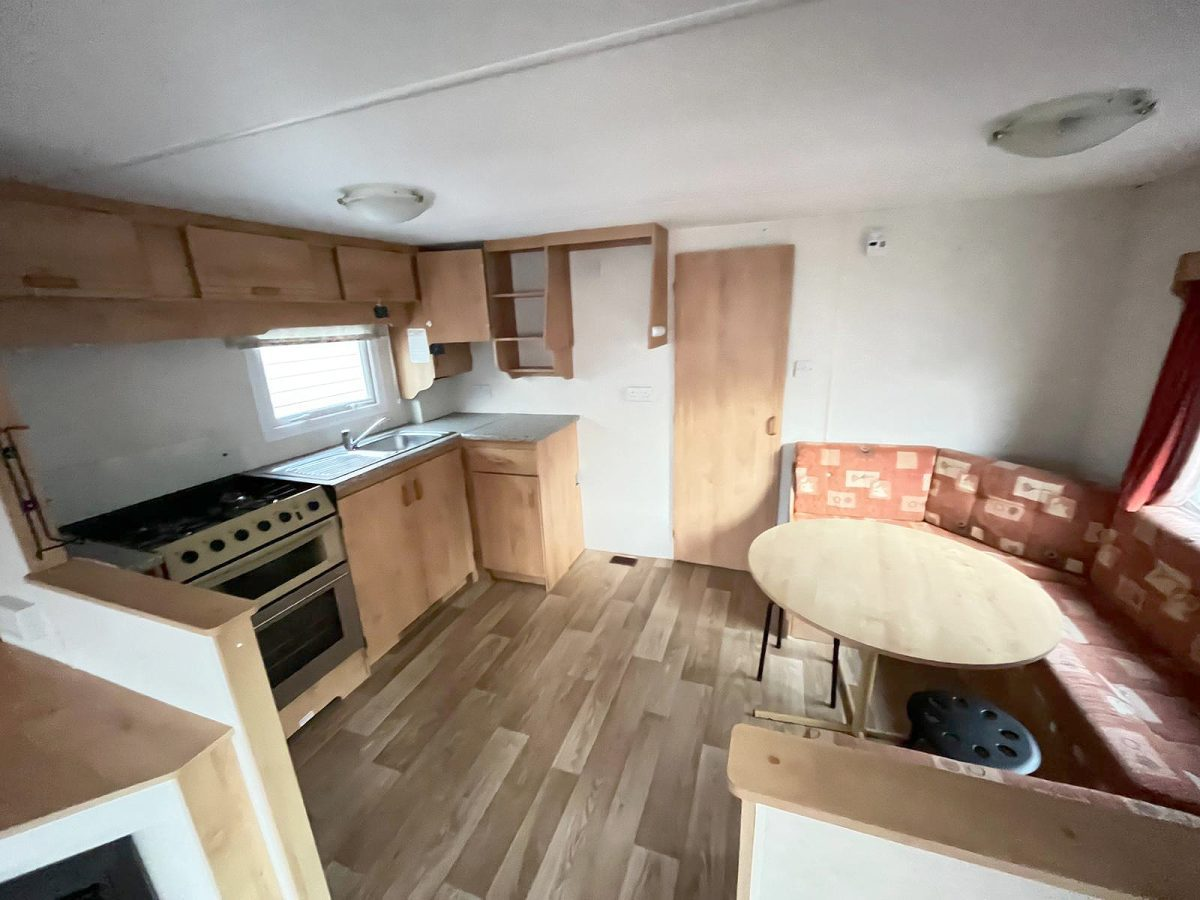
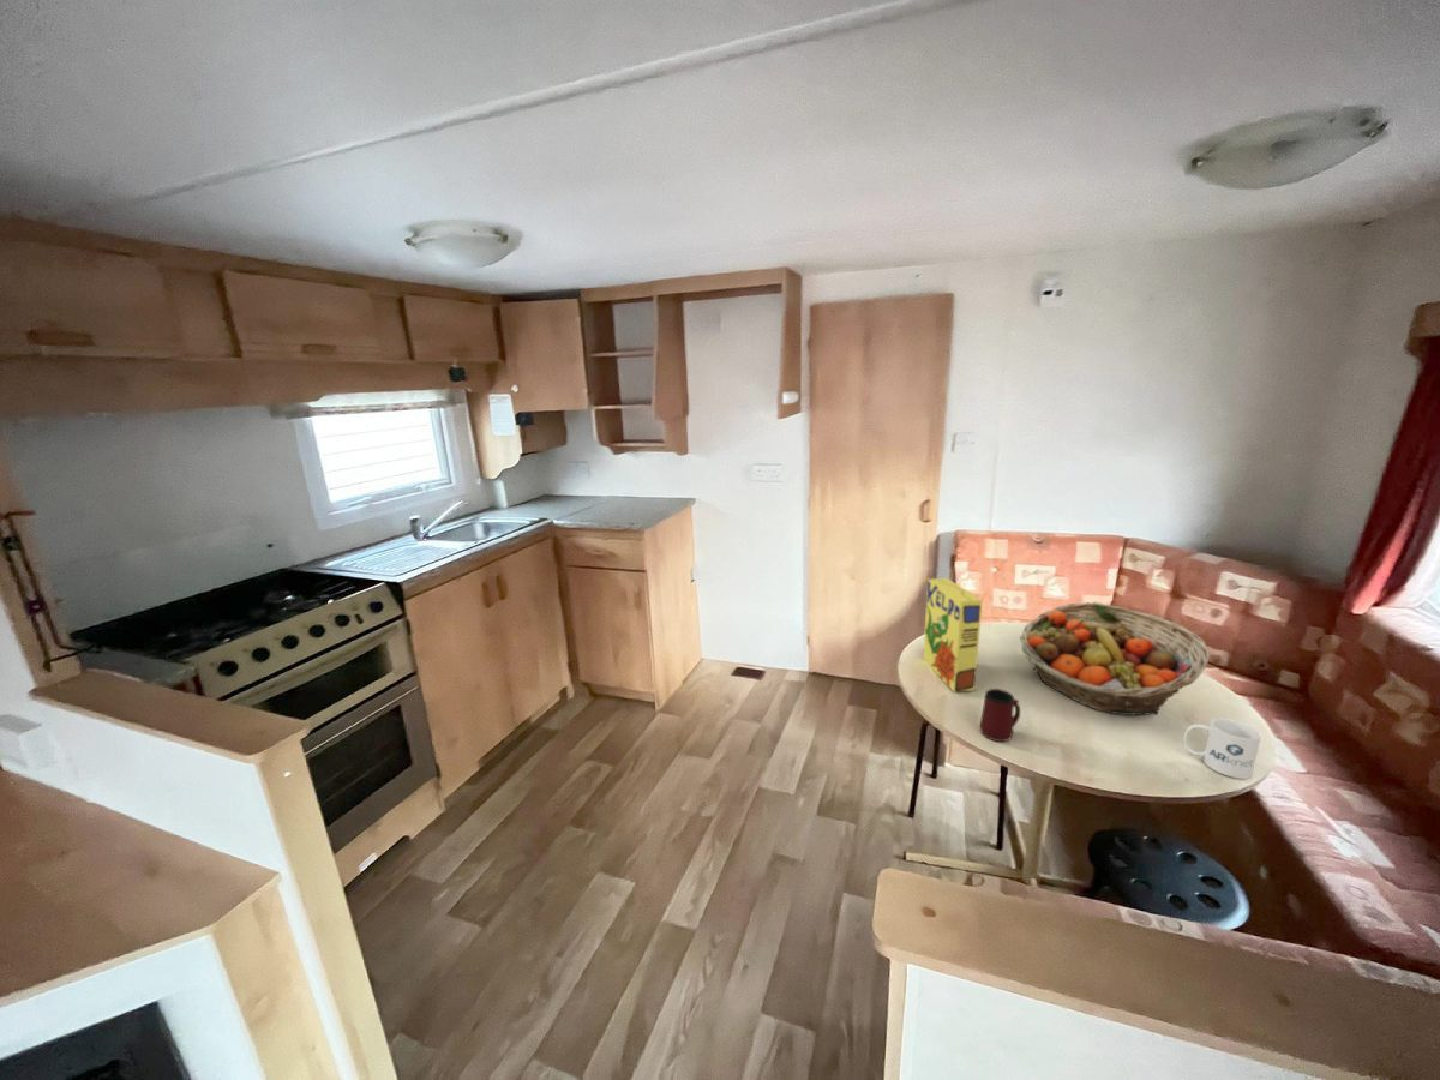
+ fruit basket (1104, 655)
+ mug (1002, 713)
+ cereal box (950, 632)
+ mug (1222, 744)
